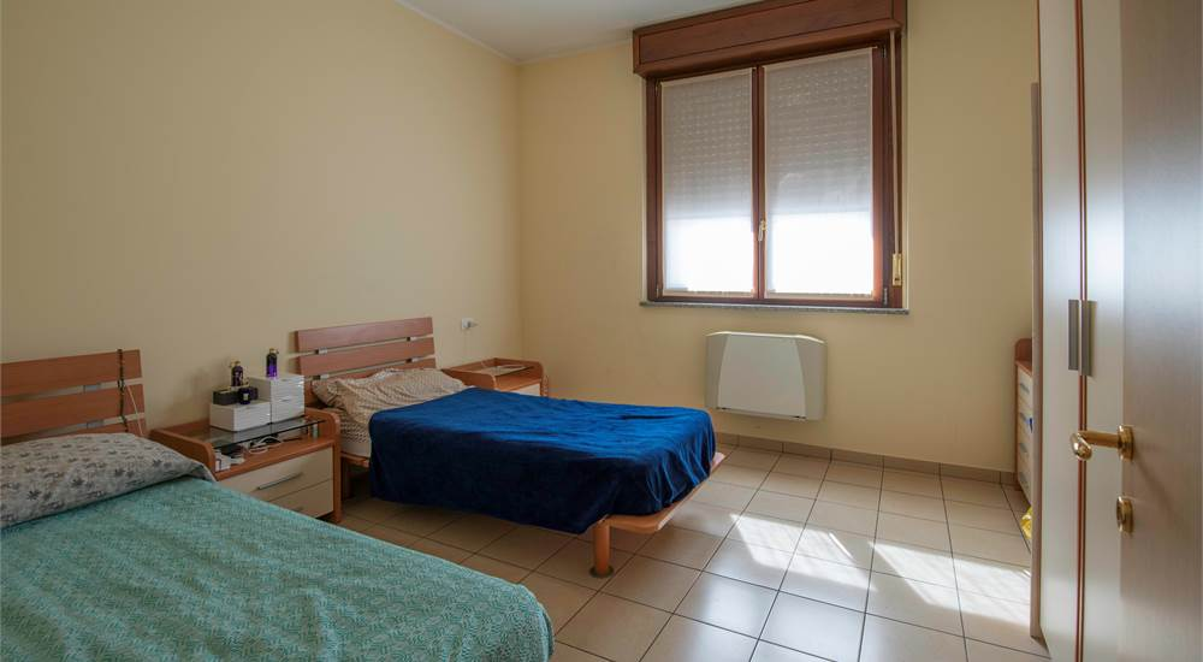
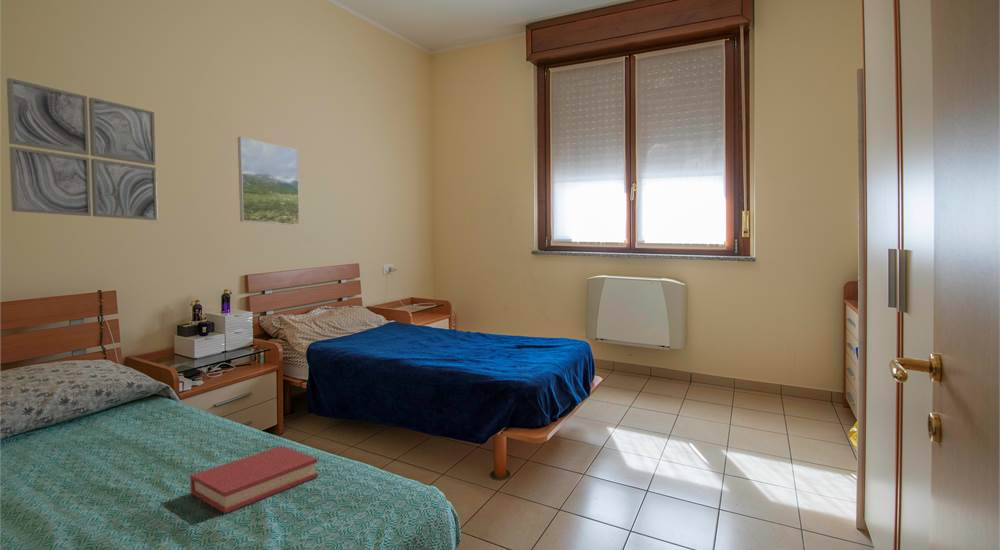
+ wall art (91, 155)
+ hardback book (256, 475)
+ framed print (270, 183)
